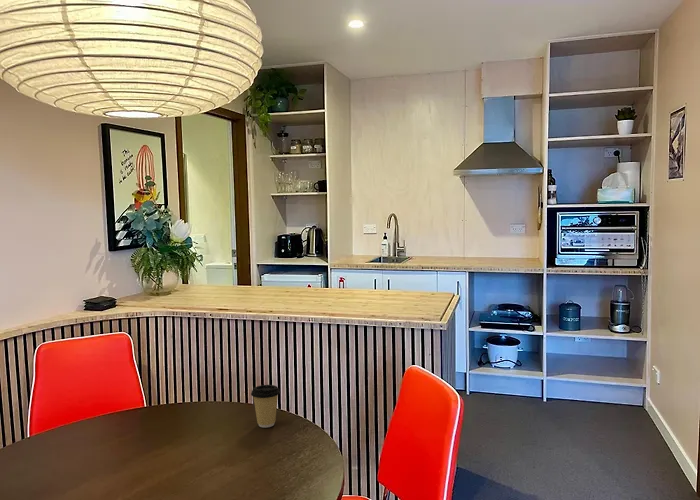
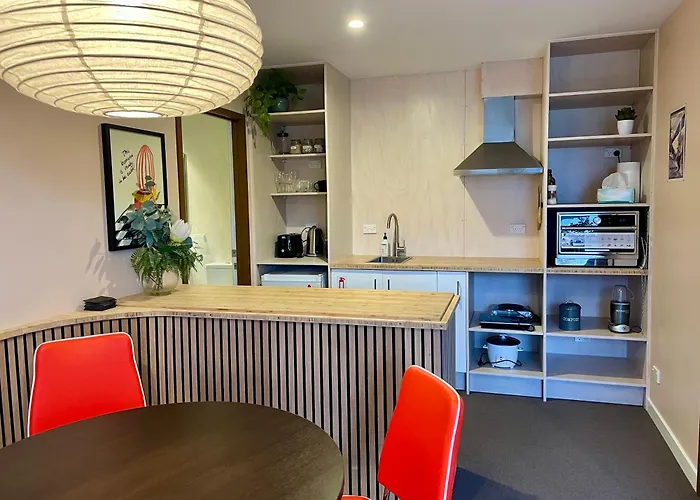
- coffee cup (266, 405)
